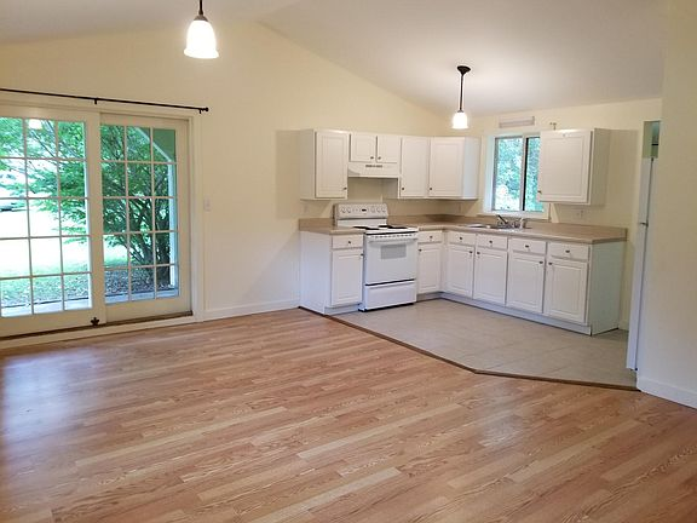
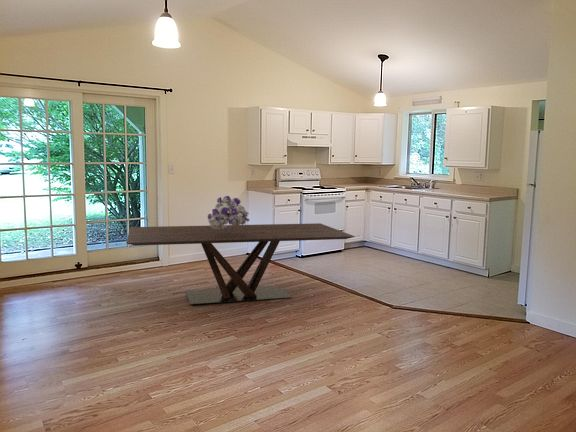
+ bouquet (226, 214)
+ dining table (241, 265)
